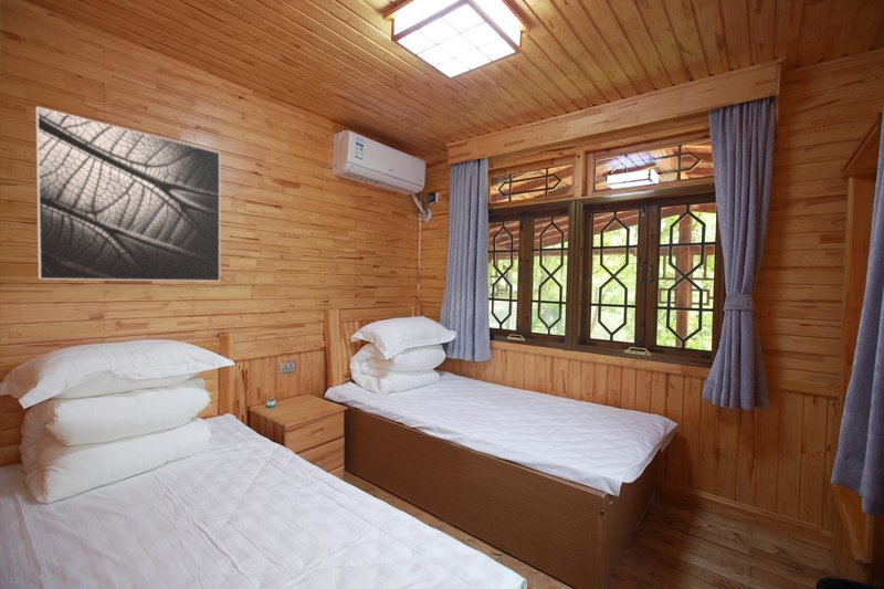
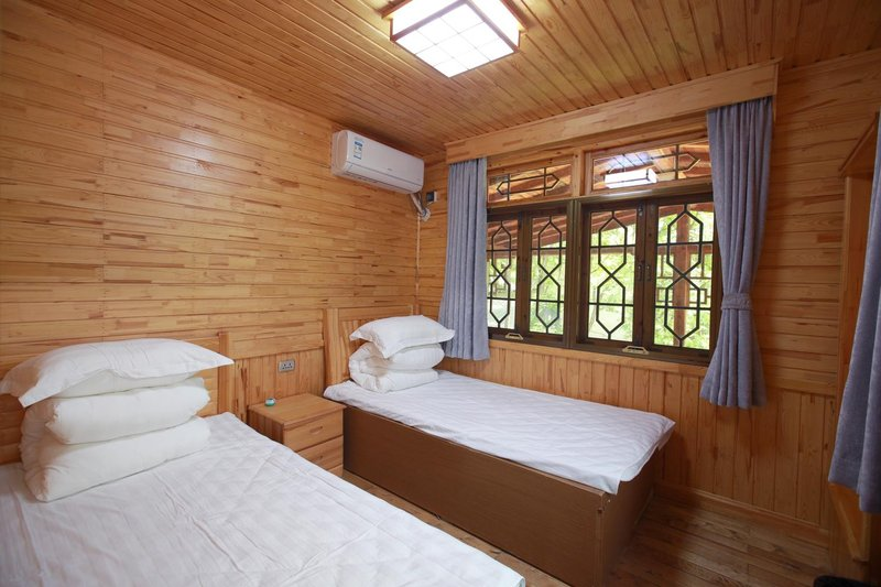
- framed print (140, 207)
